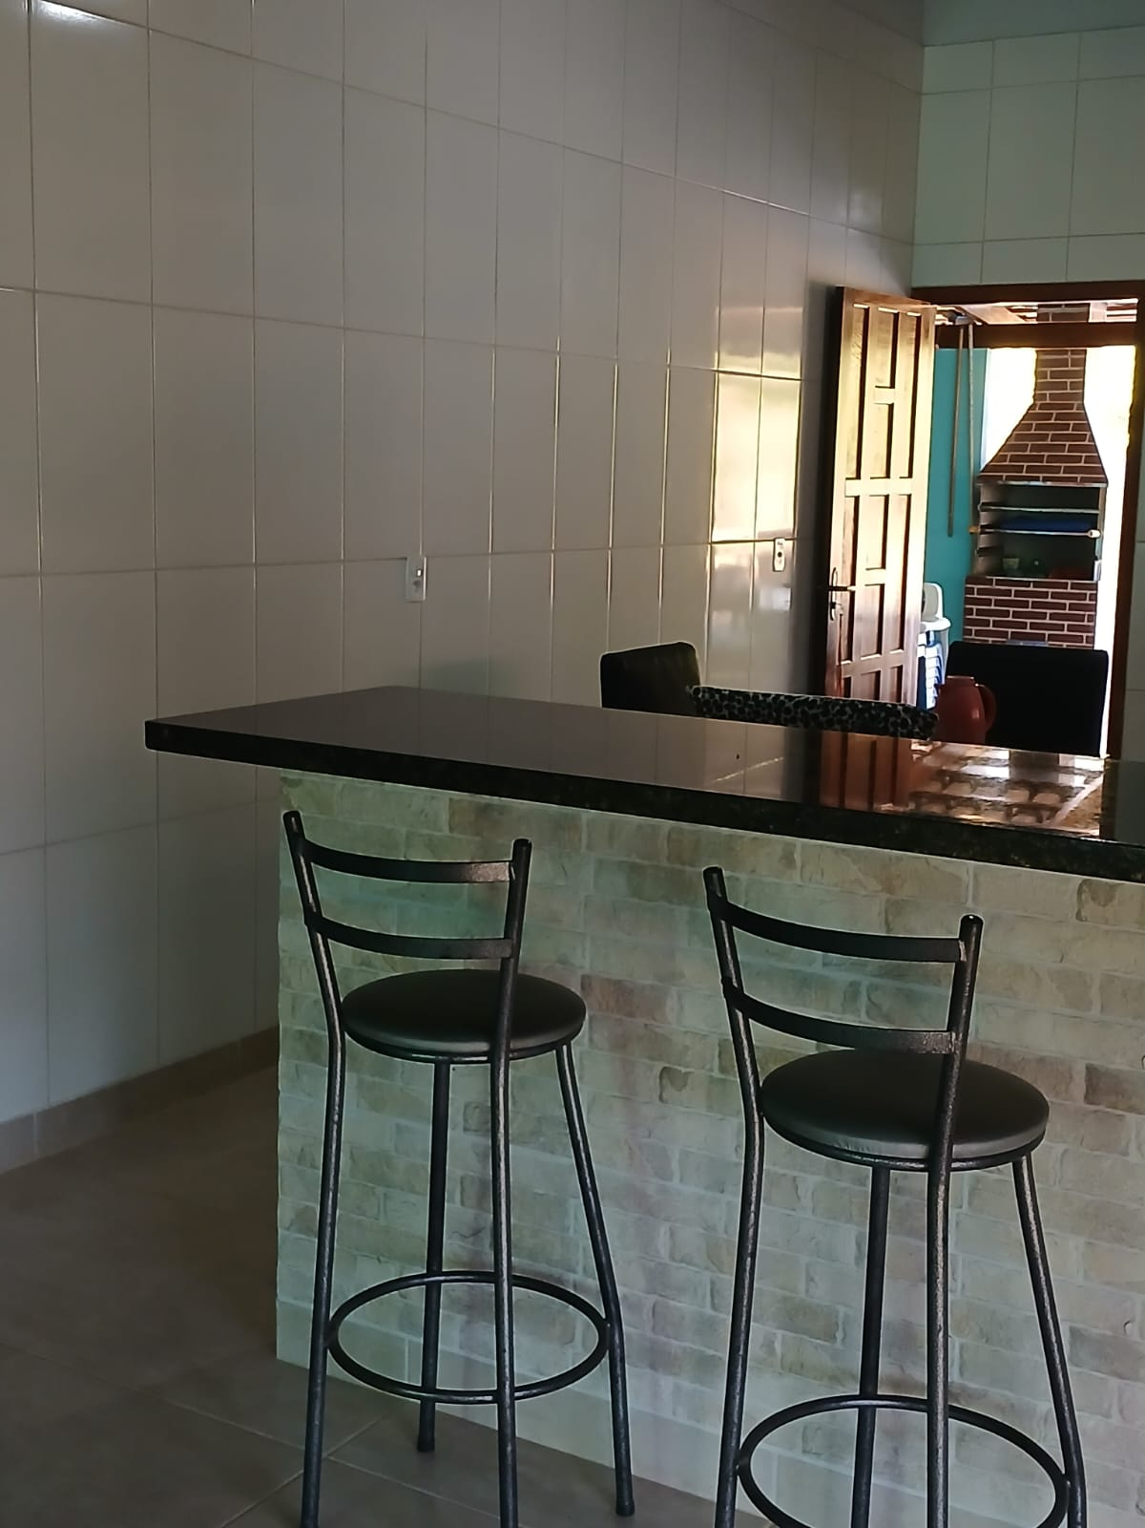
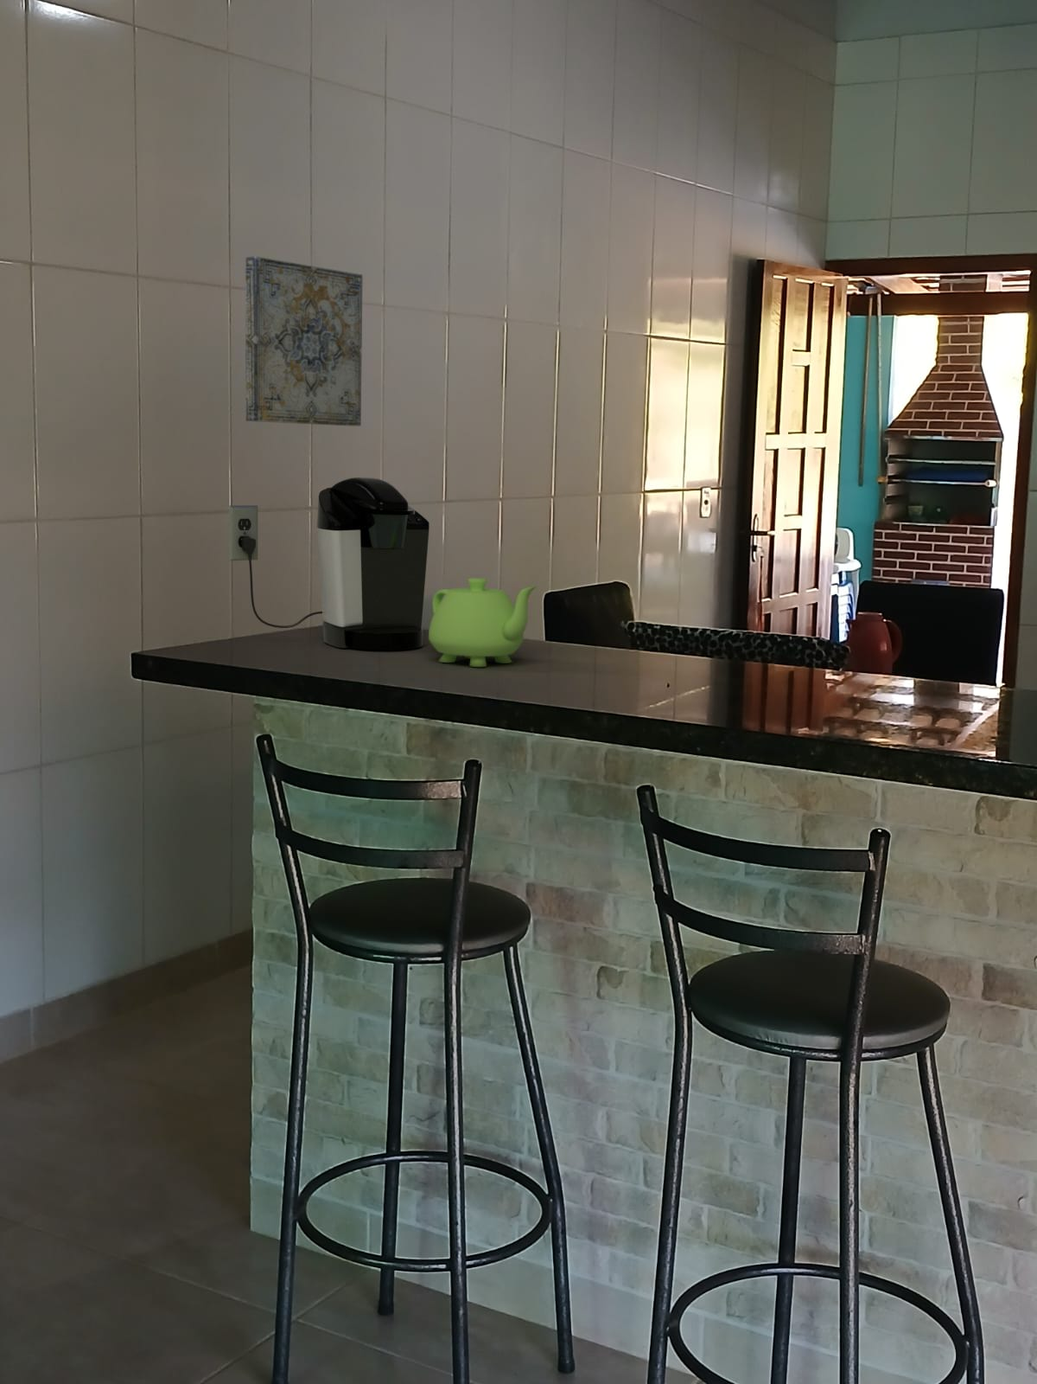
+ wall art (306, 345)
+ teapot (480, 620)
+ coffee maker (342, 561)
